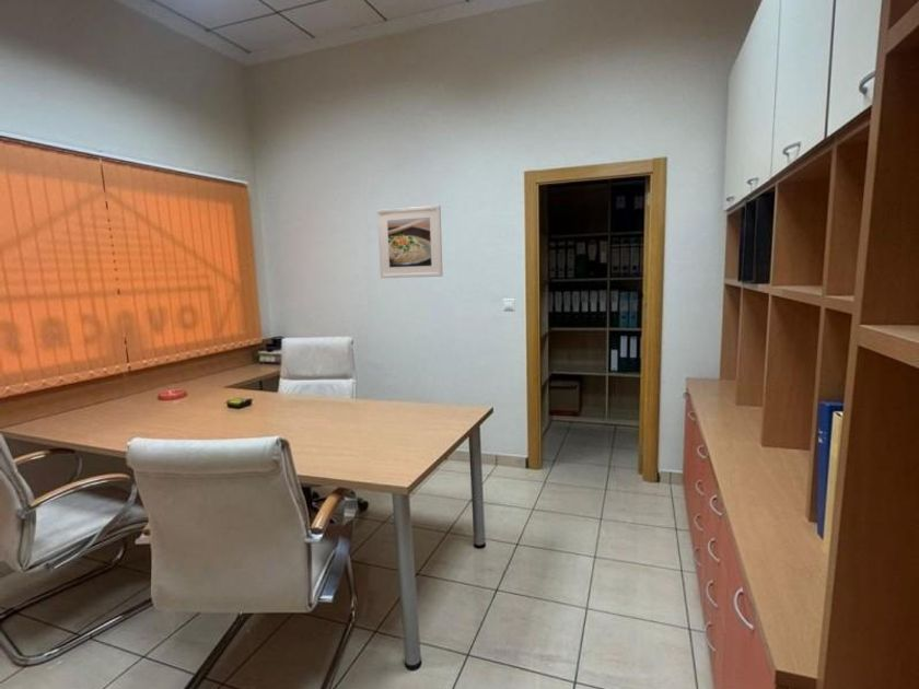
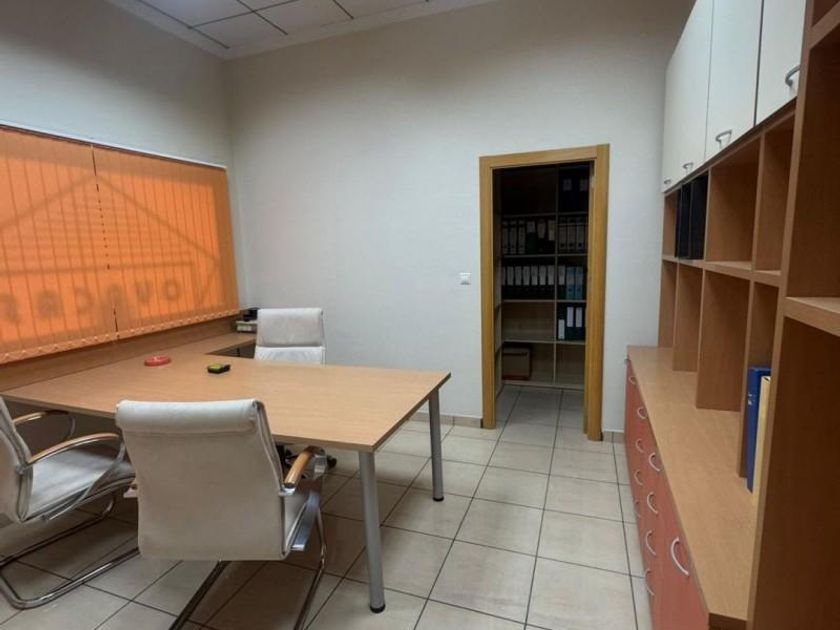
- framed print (409, 243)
